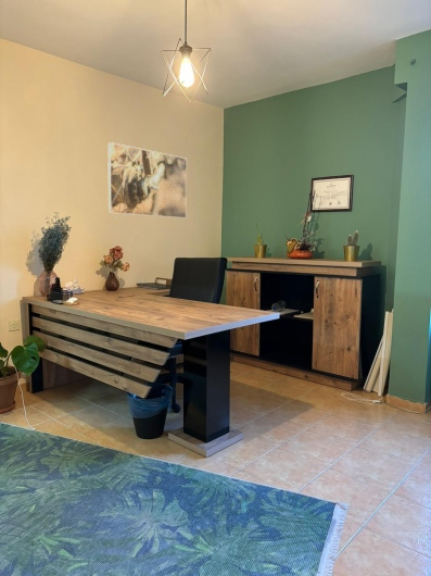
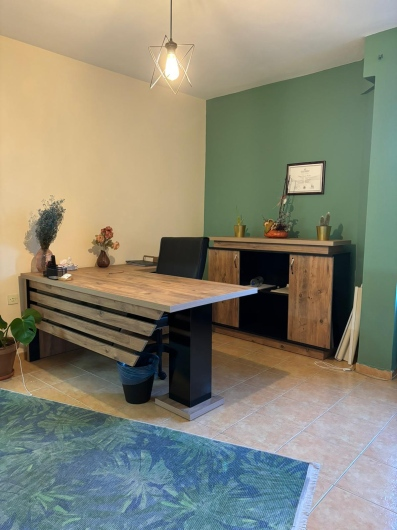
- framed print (150, 184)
